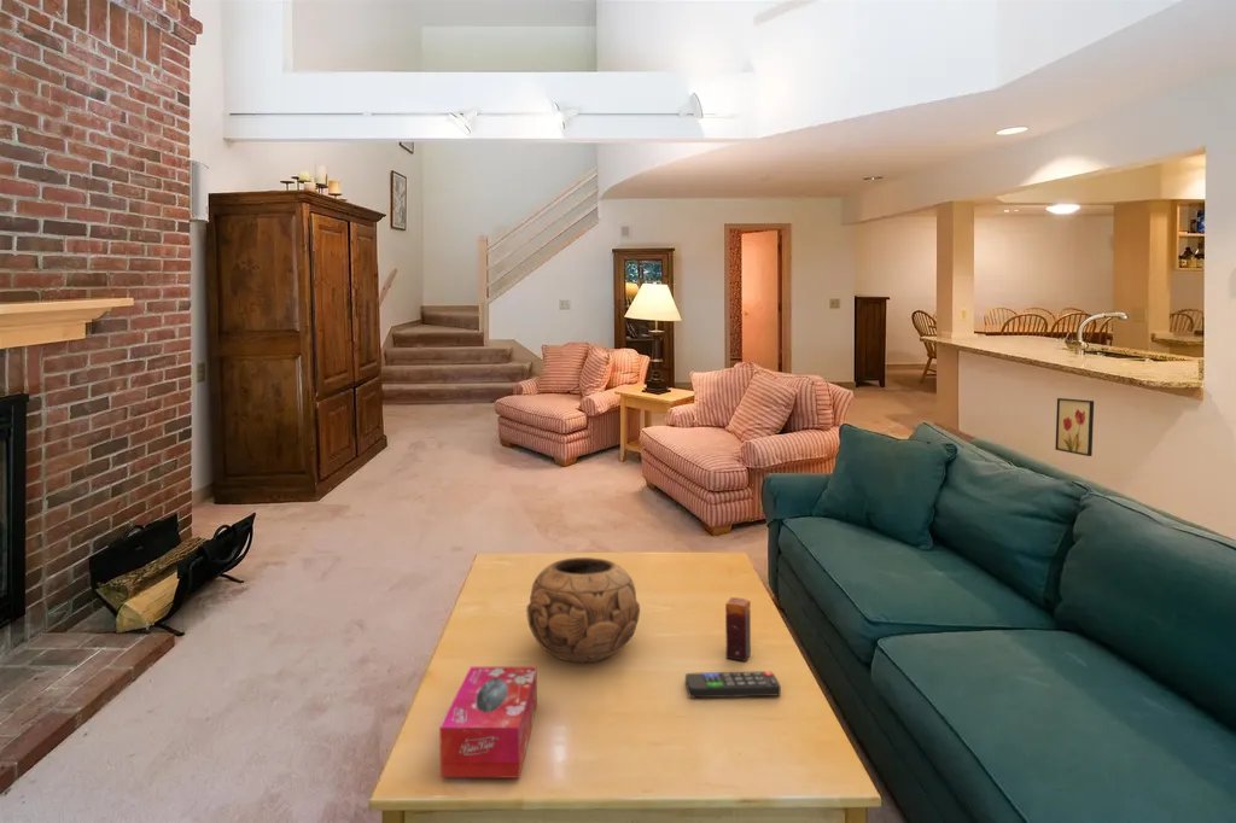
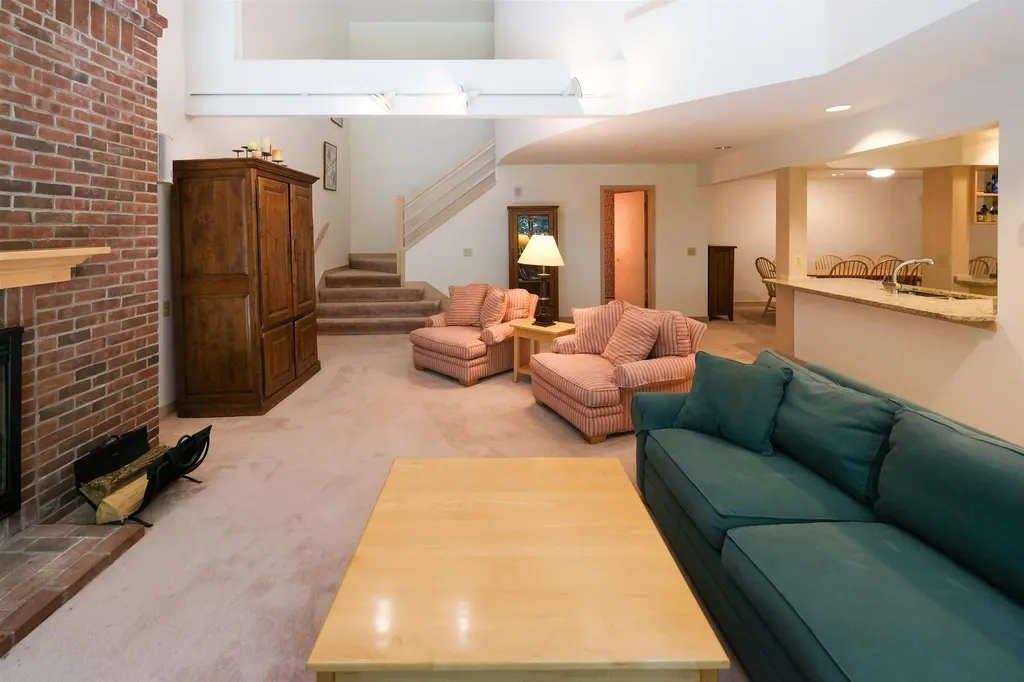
- remote control (731, 683)
- candle (737, 628)
- wall art (1074, 426)
- tissue box (492, 717)
- decorative bowl (583, 608)
